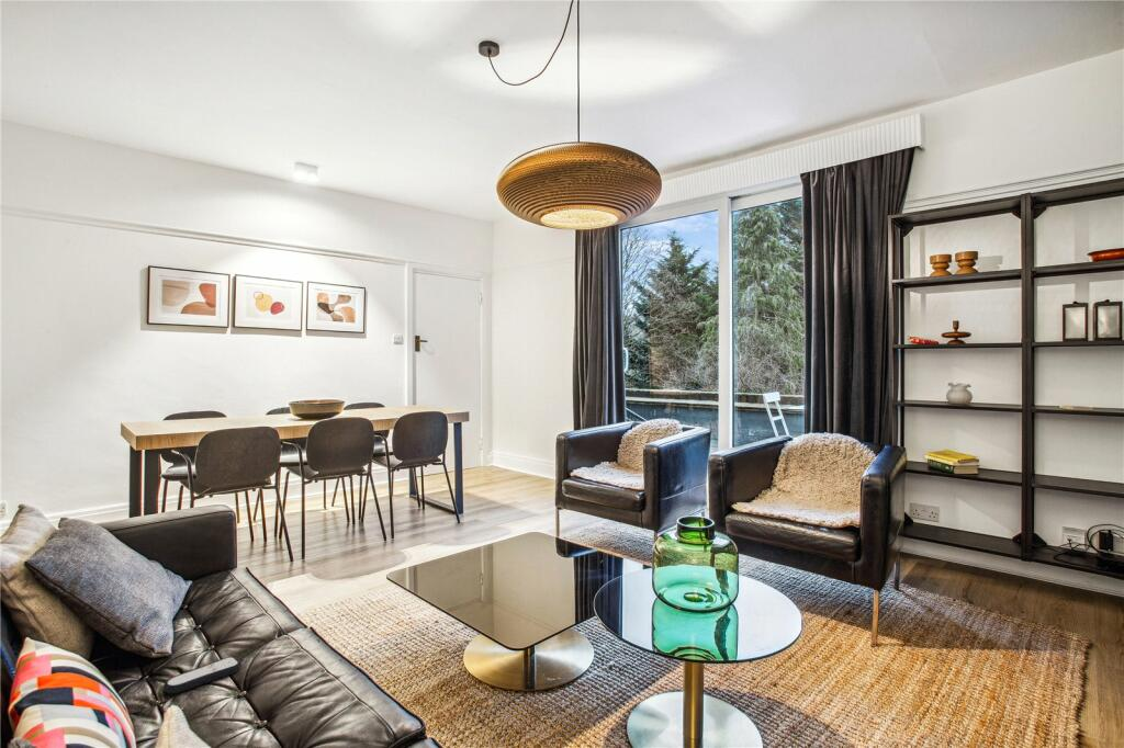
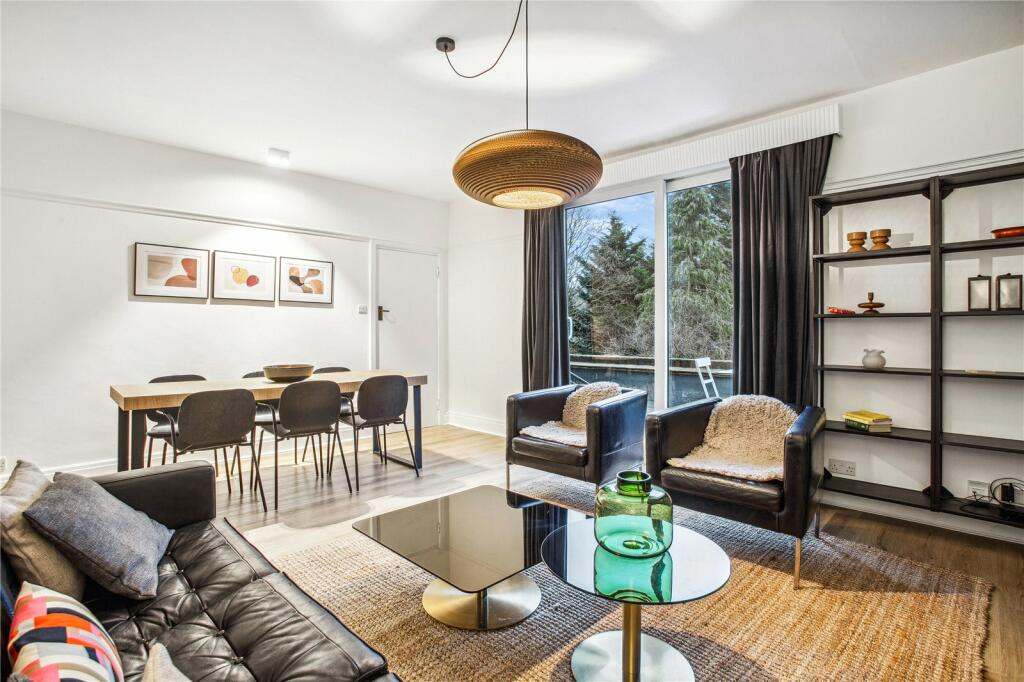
- remote control (203, 673)
